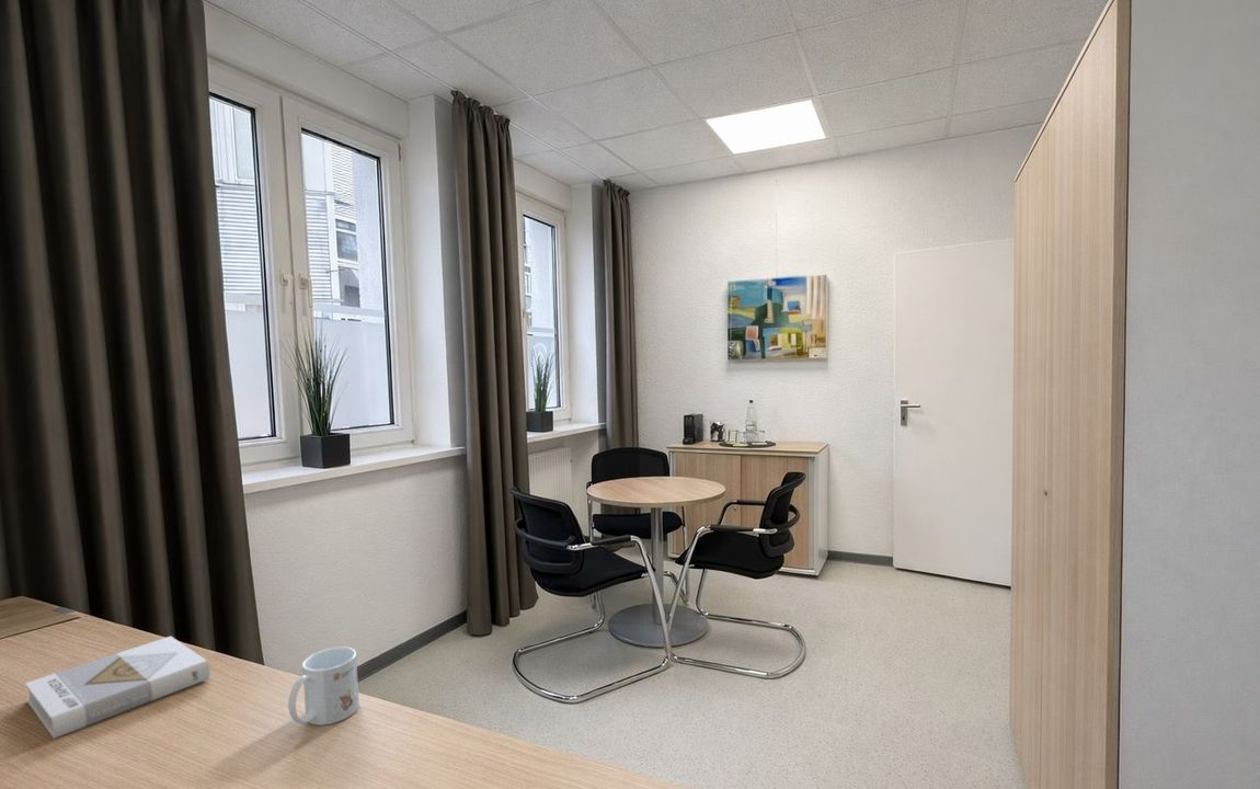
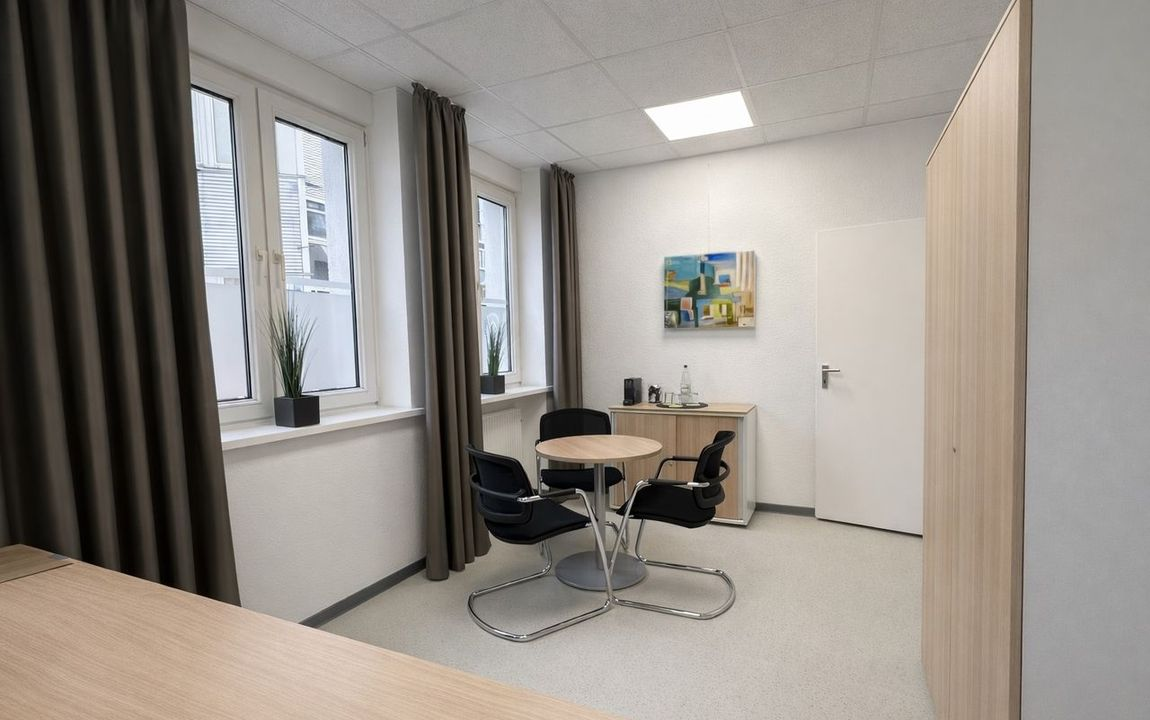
- mug (321, 689)
- book (119, 681)
